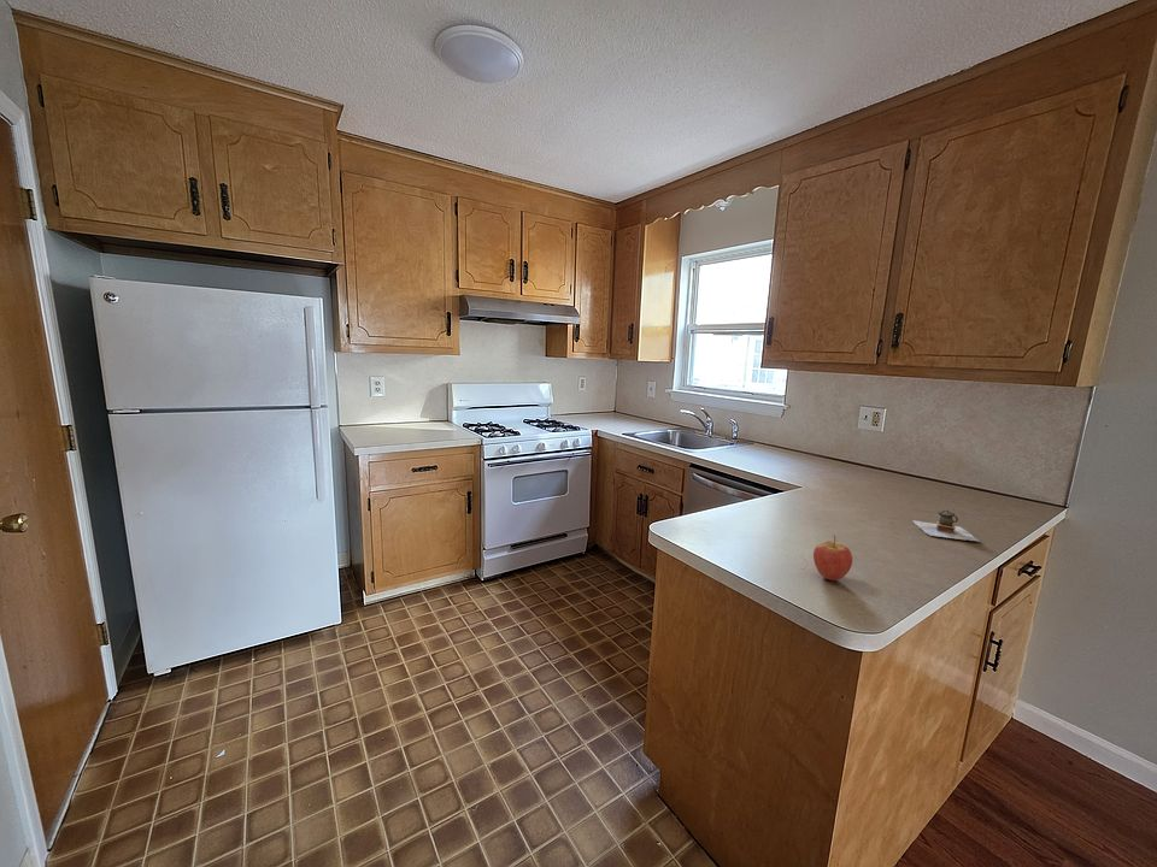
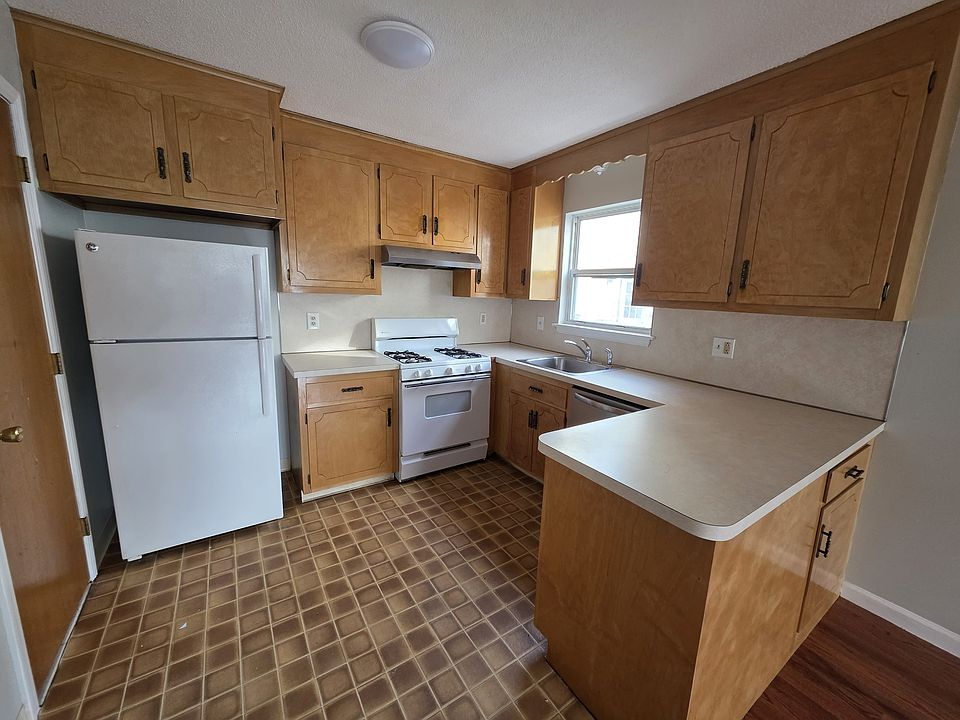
- teapot (946, 520)
- fruit (832, 558)
